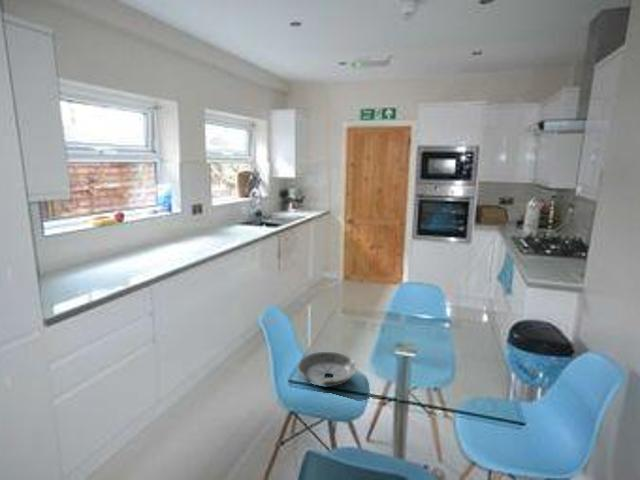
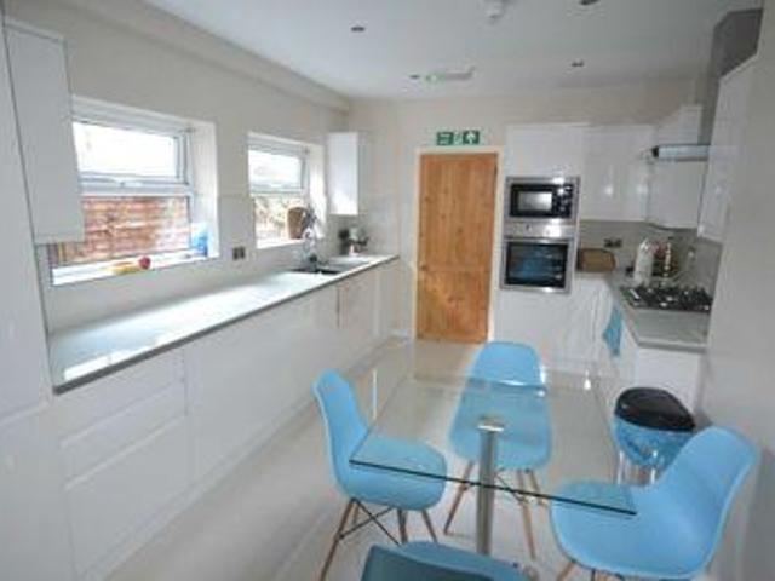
- bowl (327, 370)
